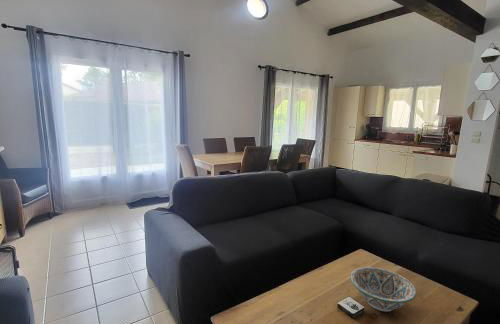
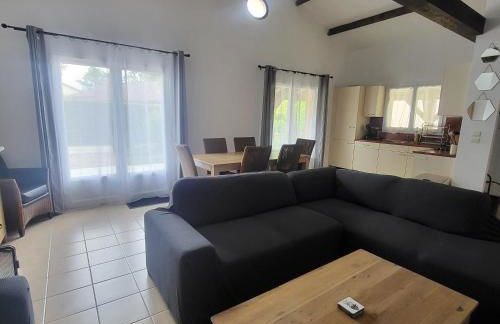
- decorative bowl (380, 292)
